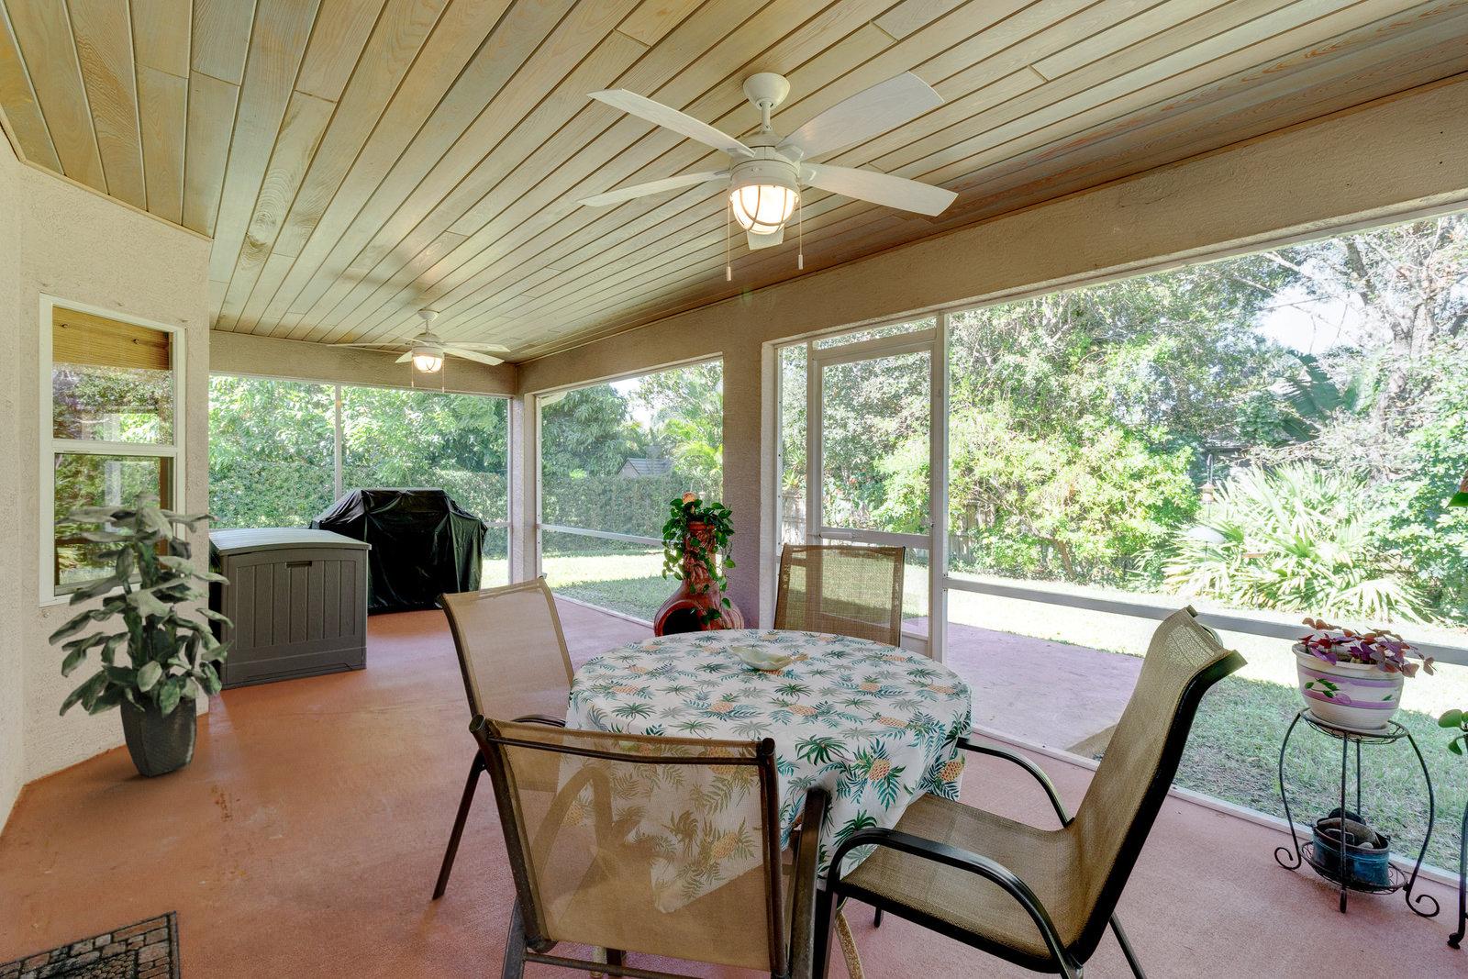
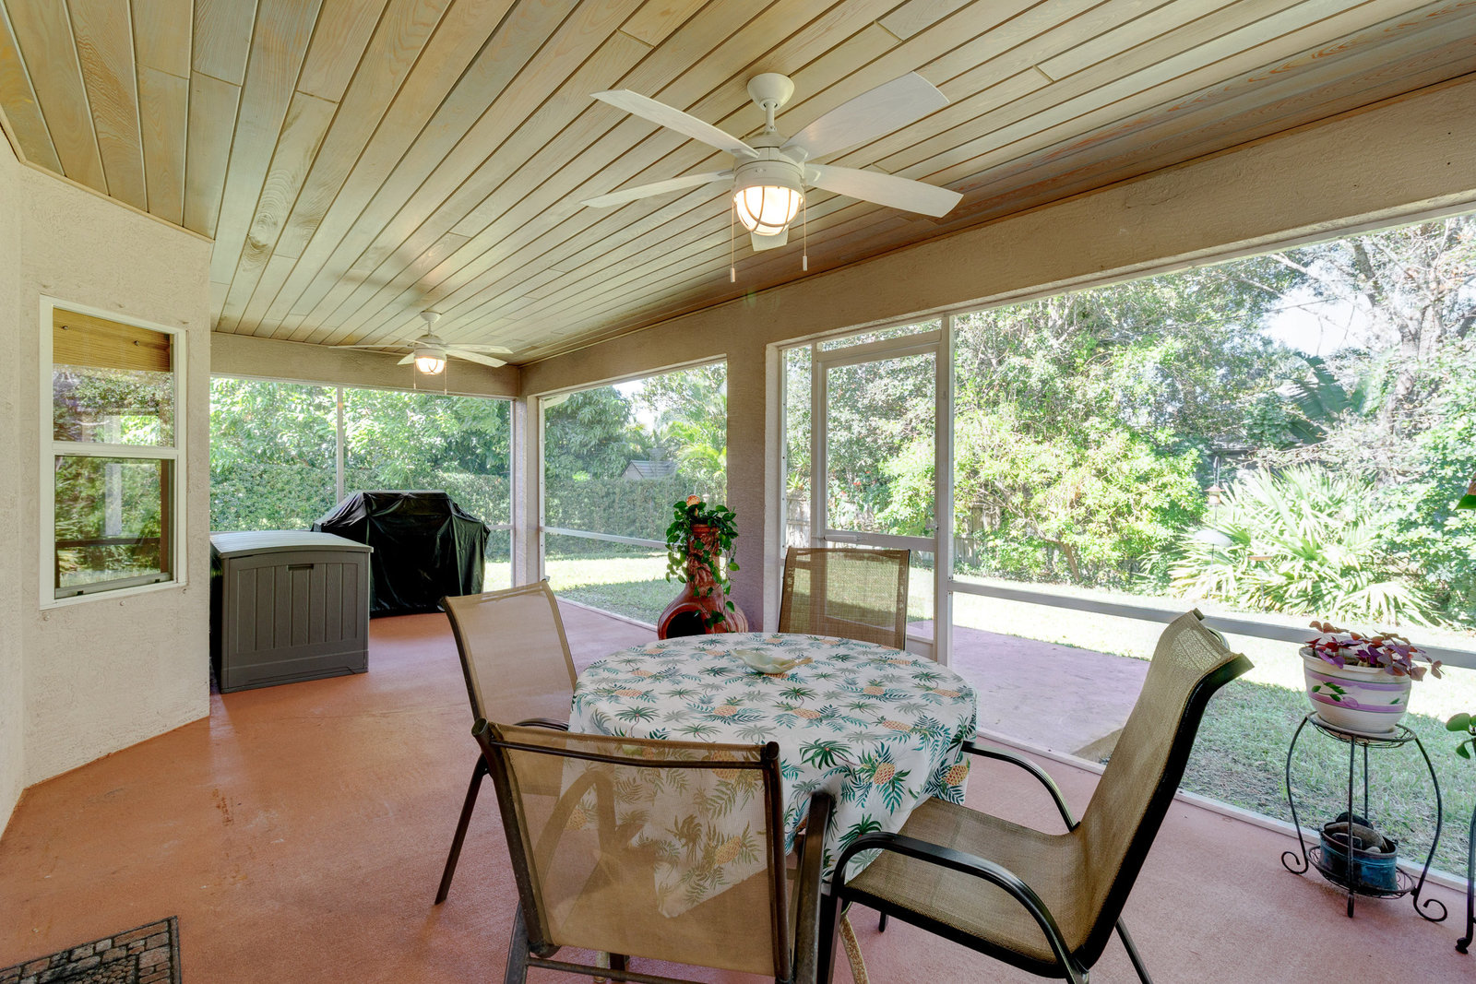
- indoor plant (146, 633)
